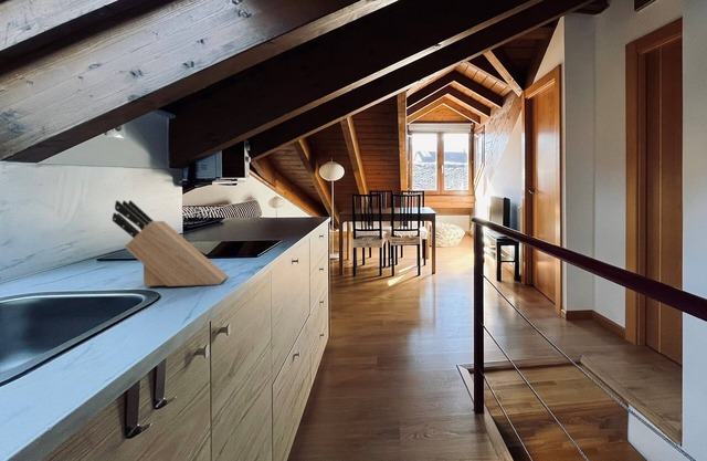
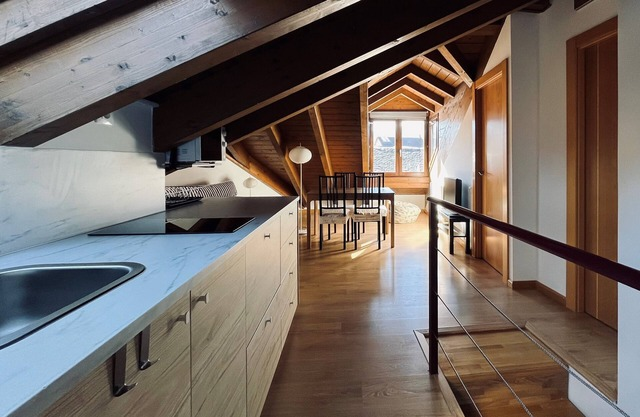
- knife block (170, 241)
